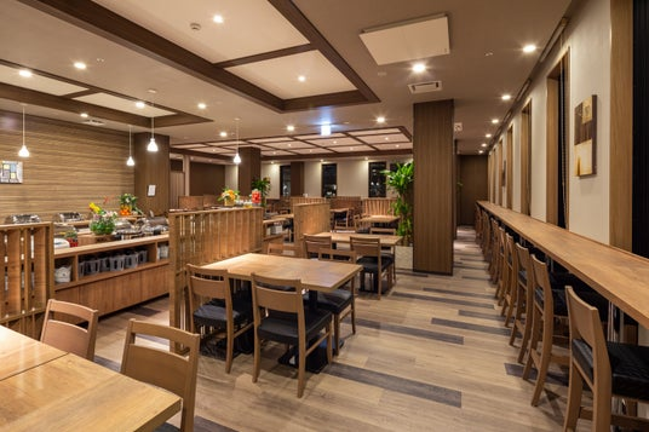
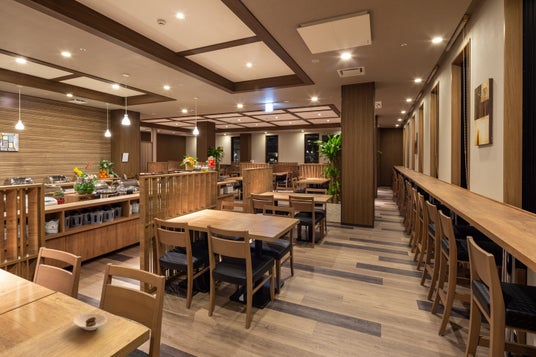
+ saucer (90, 322)
